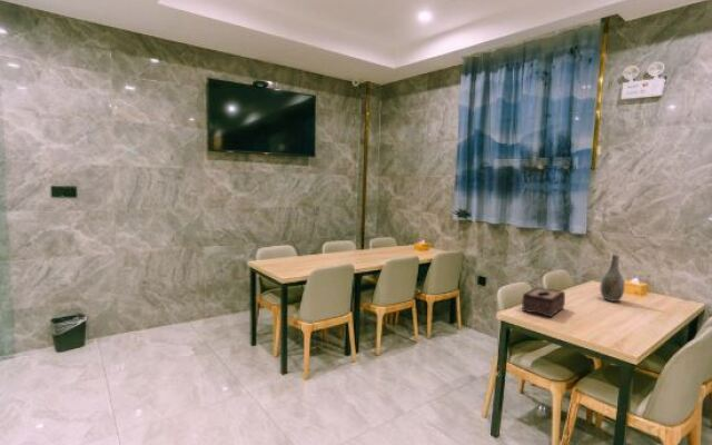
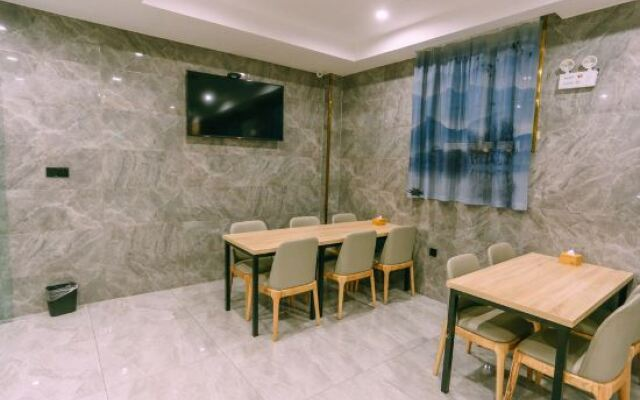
- vase (612, 277)
- tissue box (543, 300)
